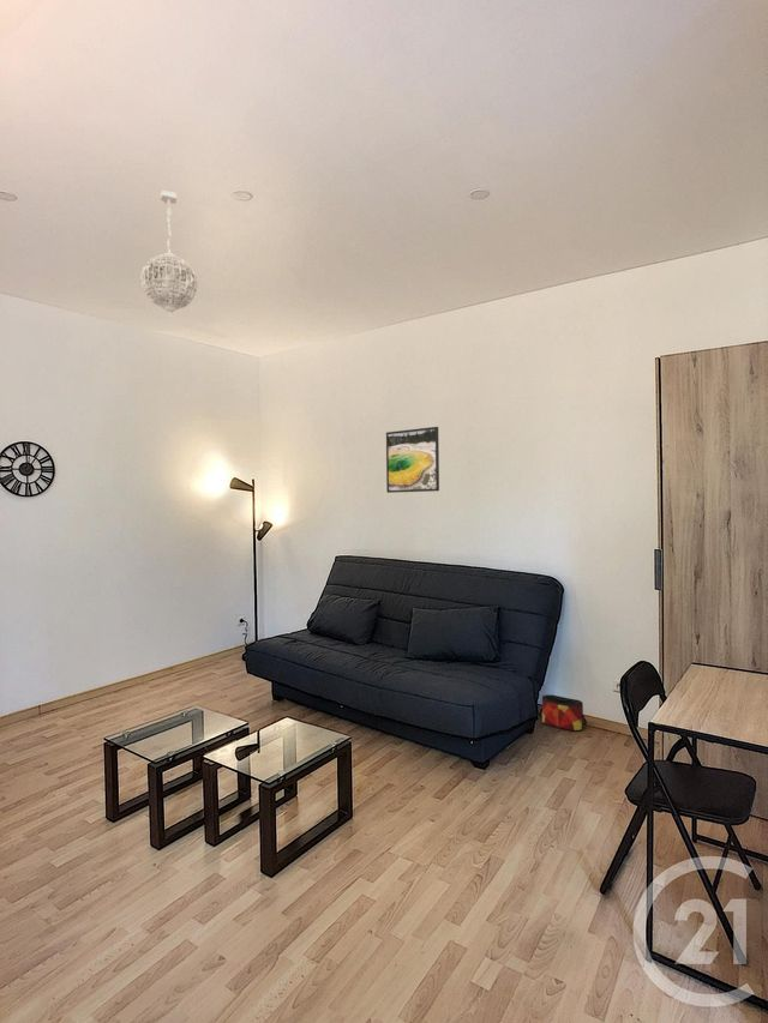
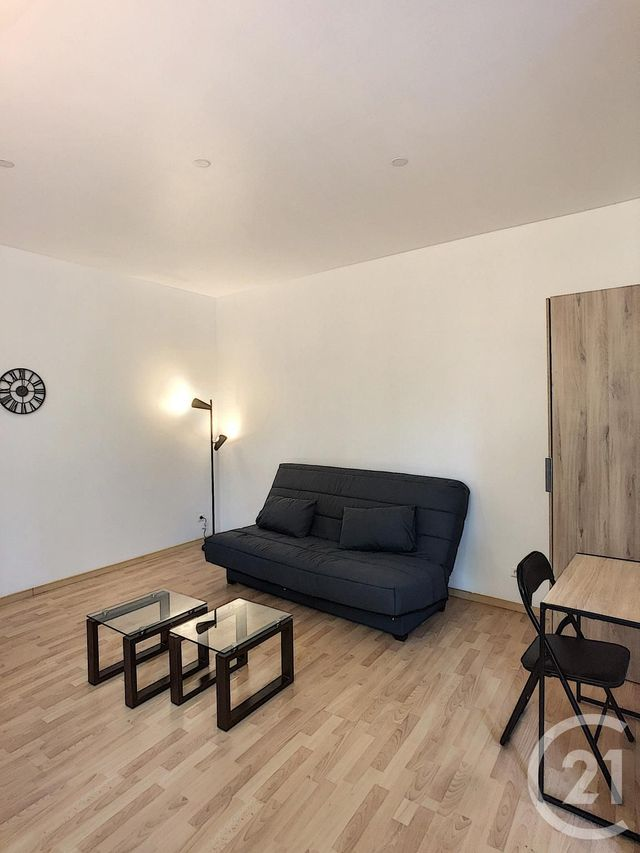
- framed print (412, 461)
- pendant light (169, 255)
- bag (560, 710)
